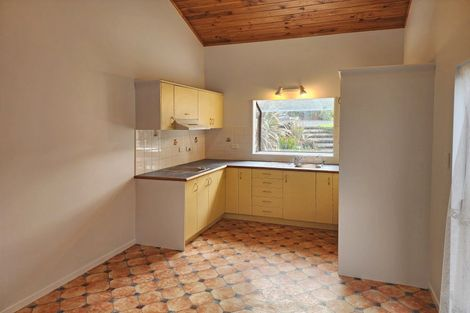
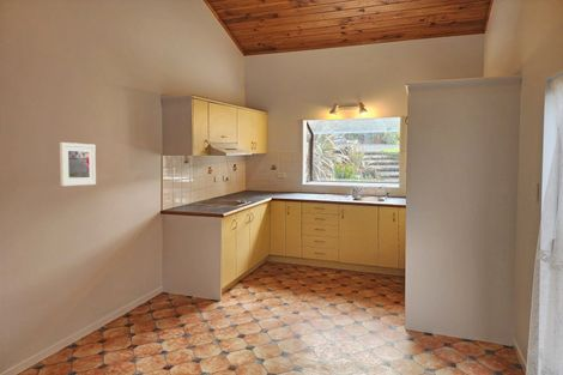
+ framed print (78, 164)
